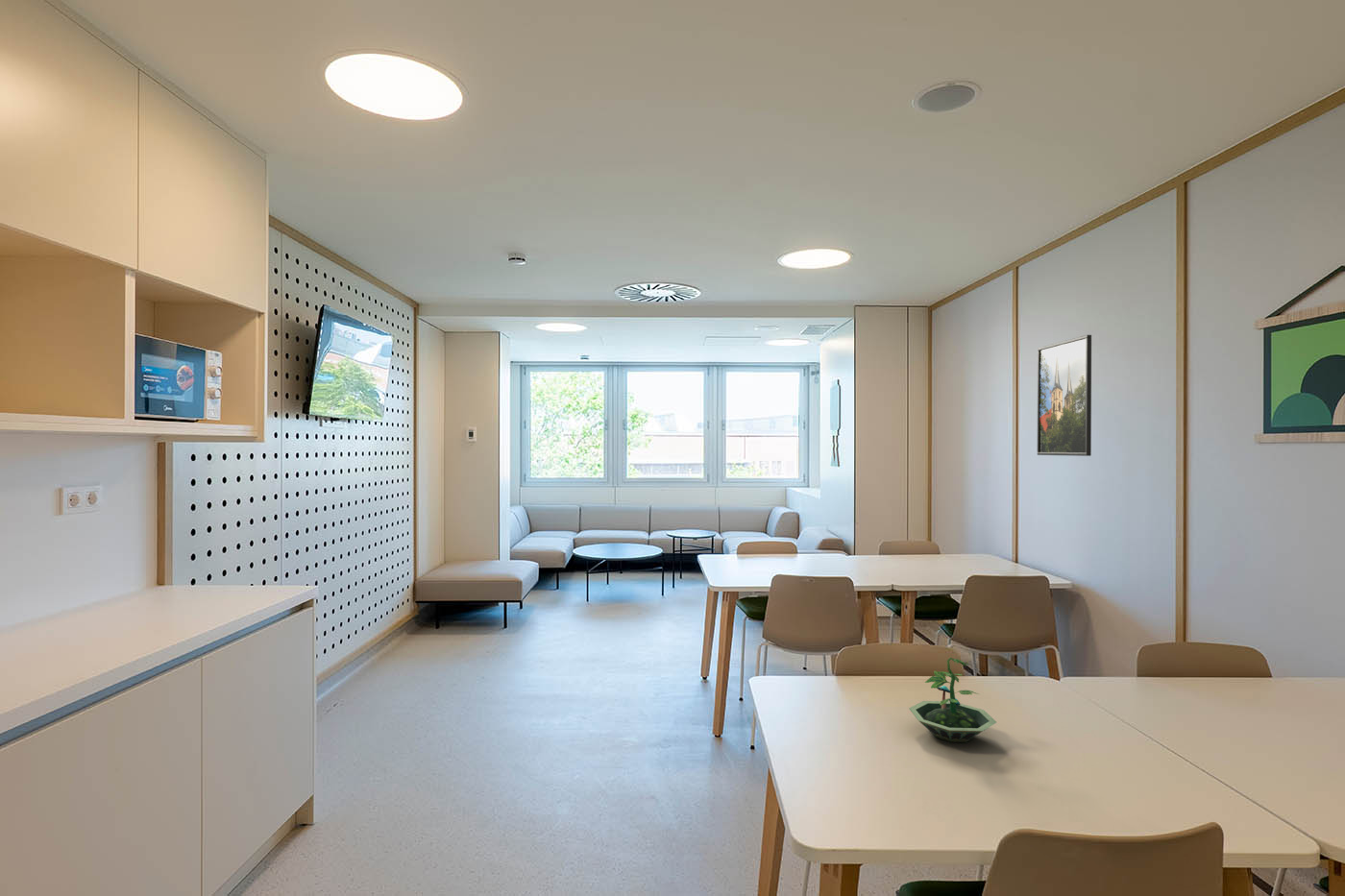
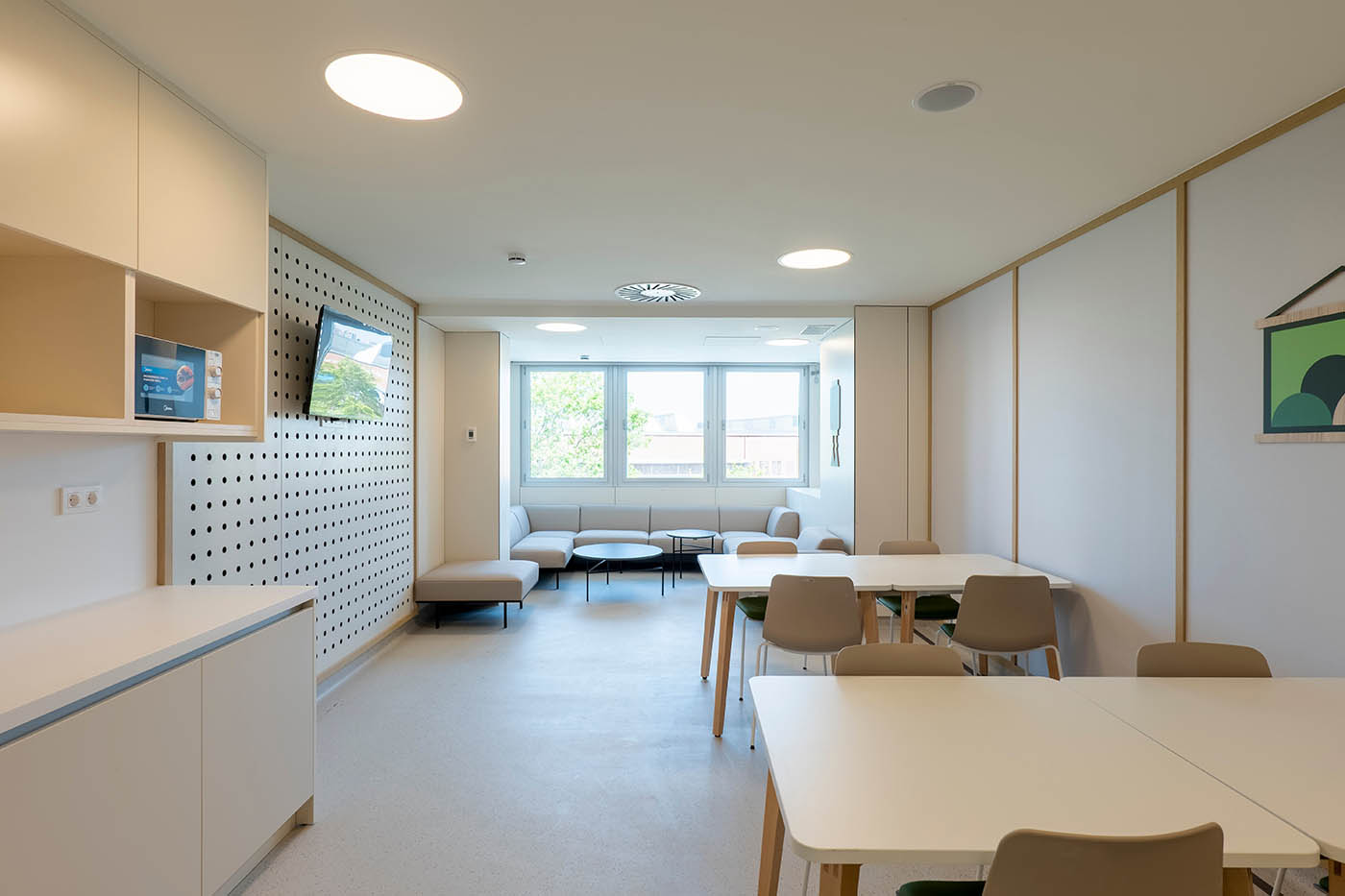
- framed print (1063, 399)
- terrarium (951, 671)
